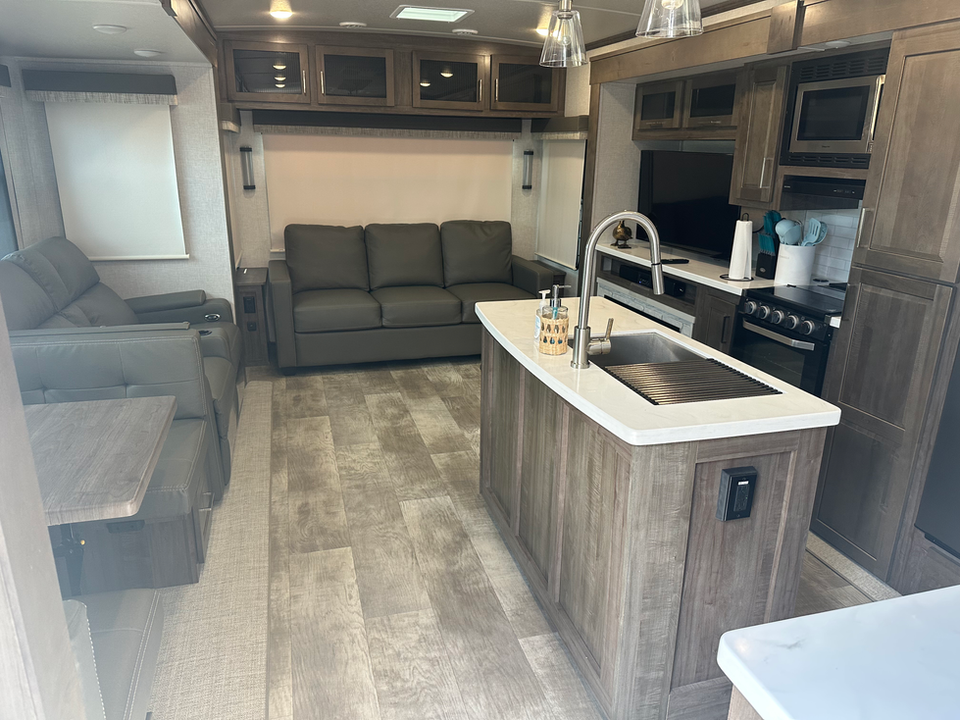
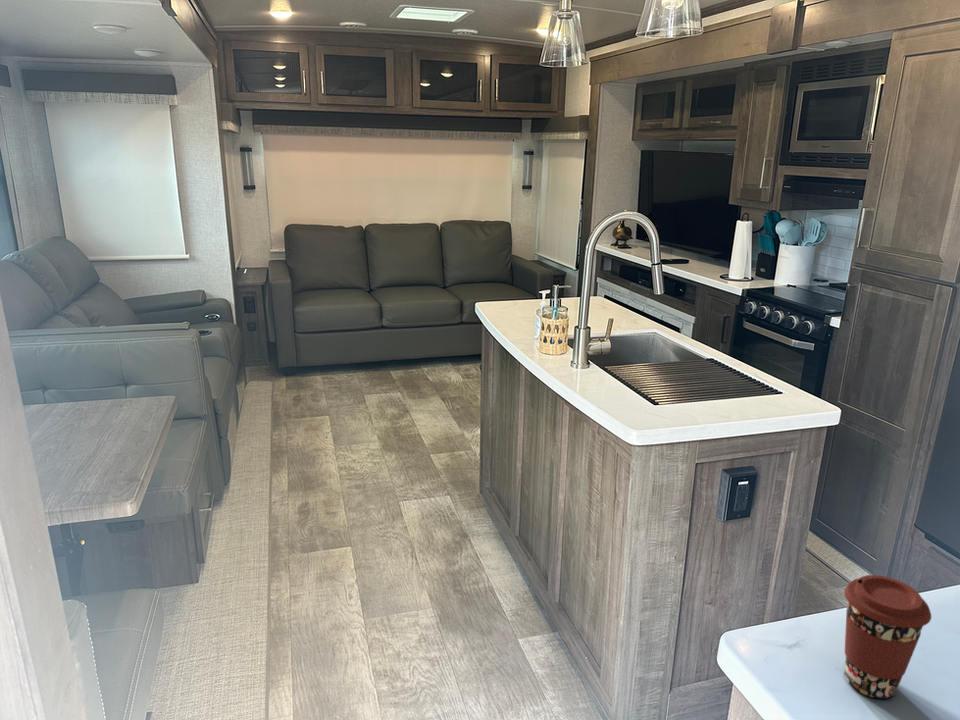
+ coffee cup (879, 637)
